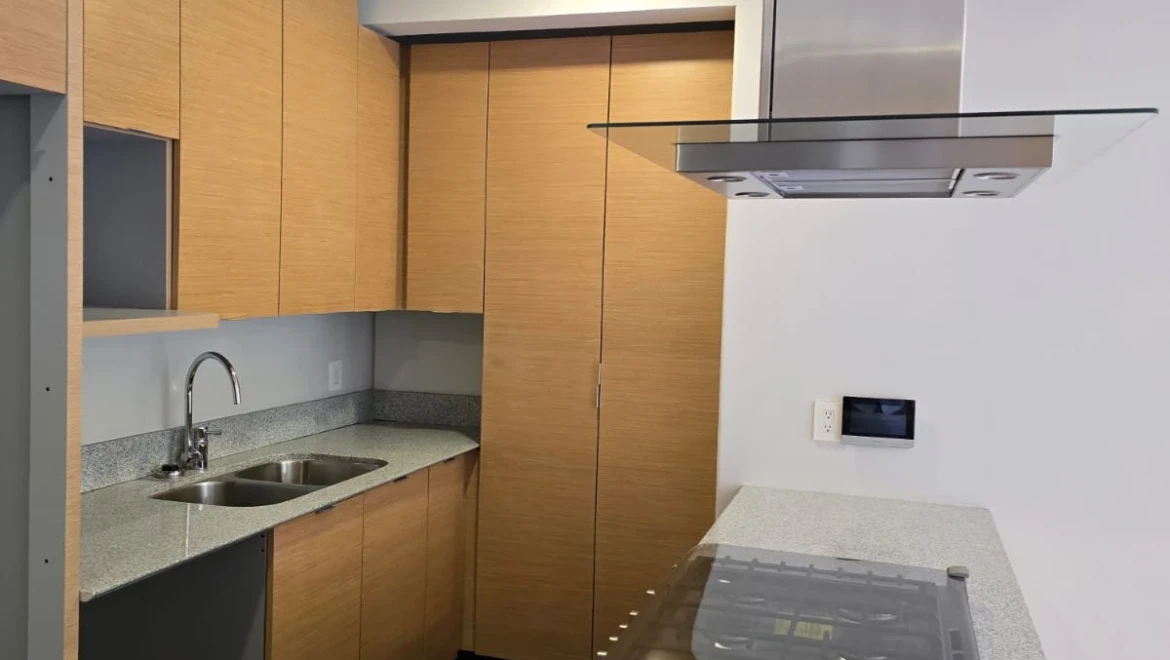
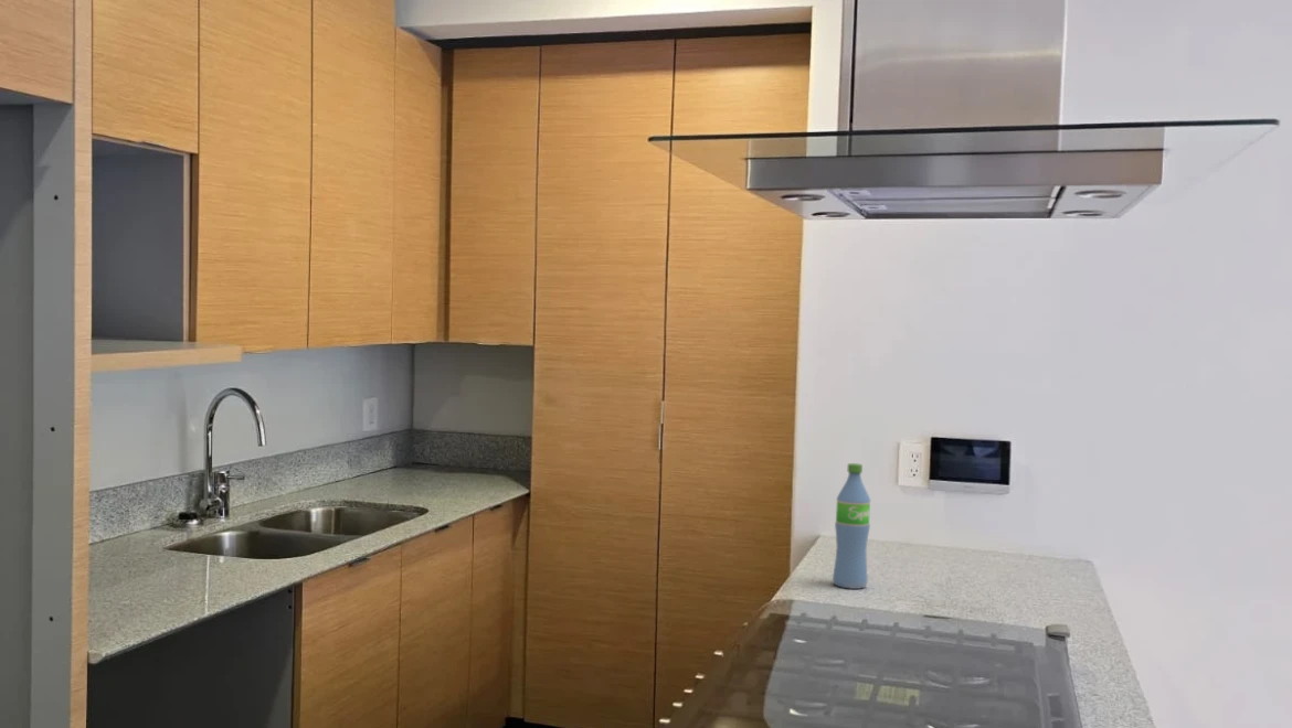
+ water bottle (851, 524)
